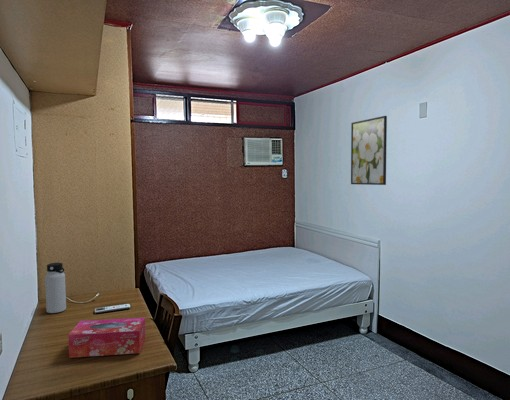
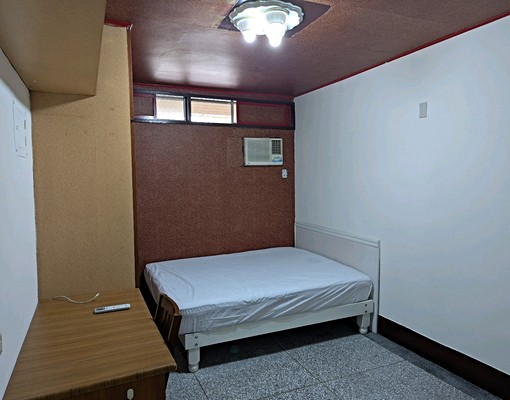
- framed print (367, 152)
- water bottle (55, 287)
- tissue box (109, 336)
